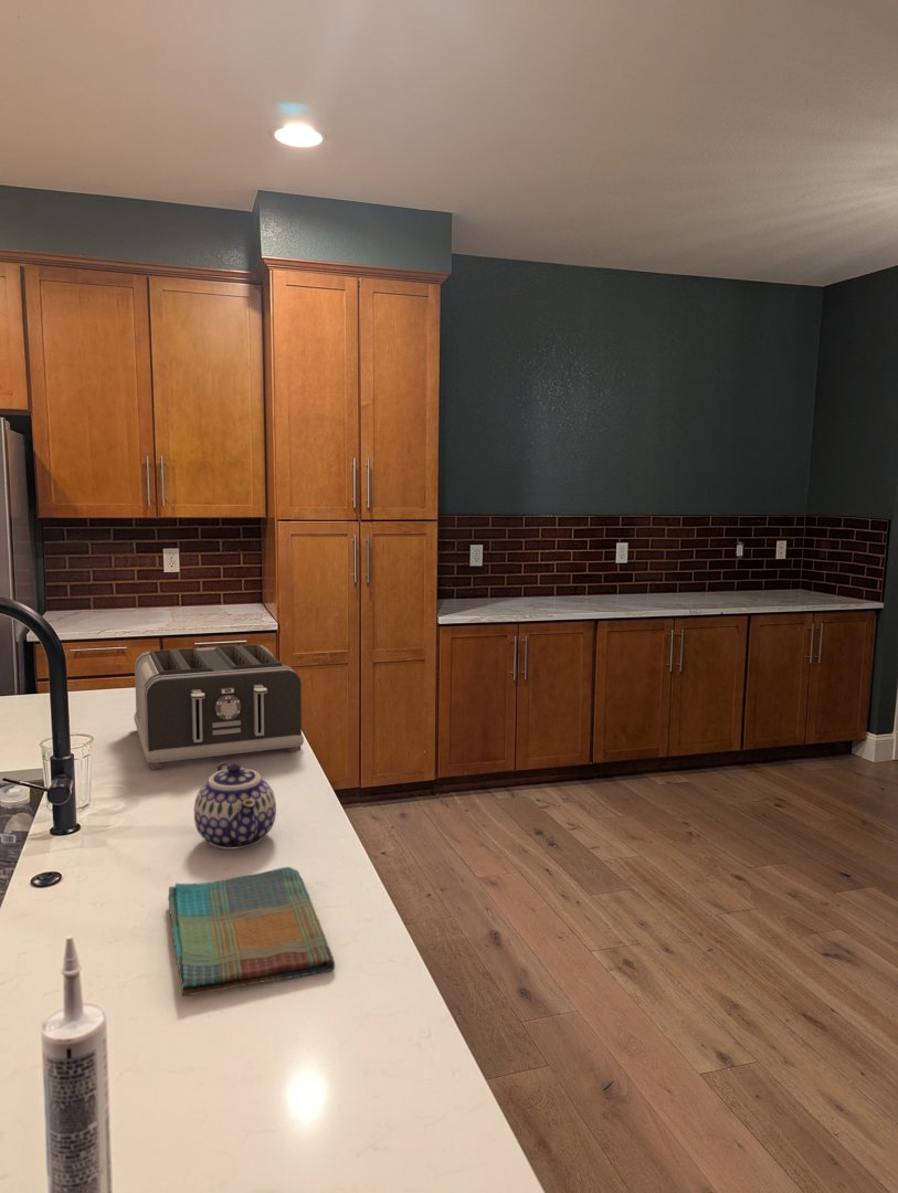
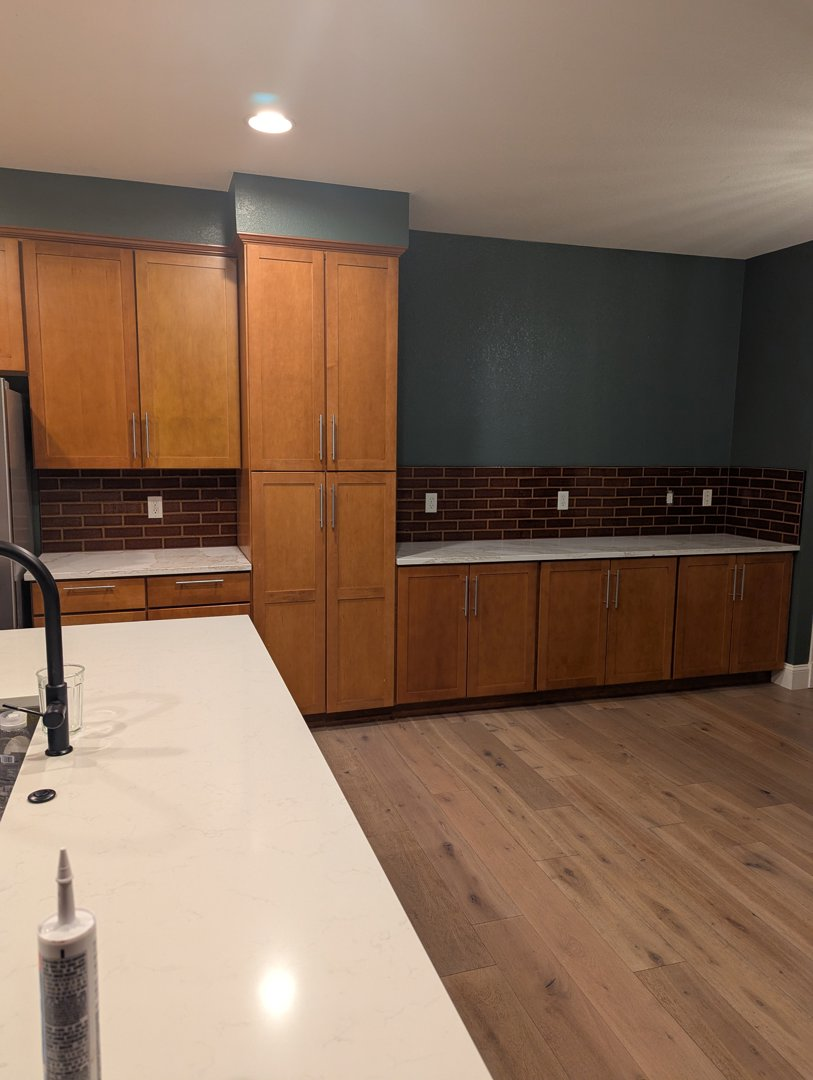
- teapot (234, 800)
- toaster (215, 699)
- dish towel (246, 923)
